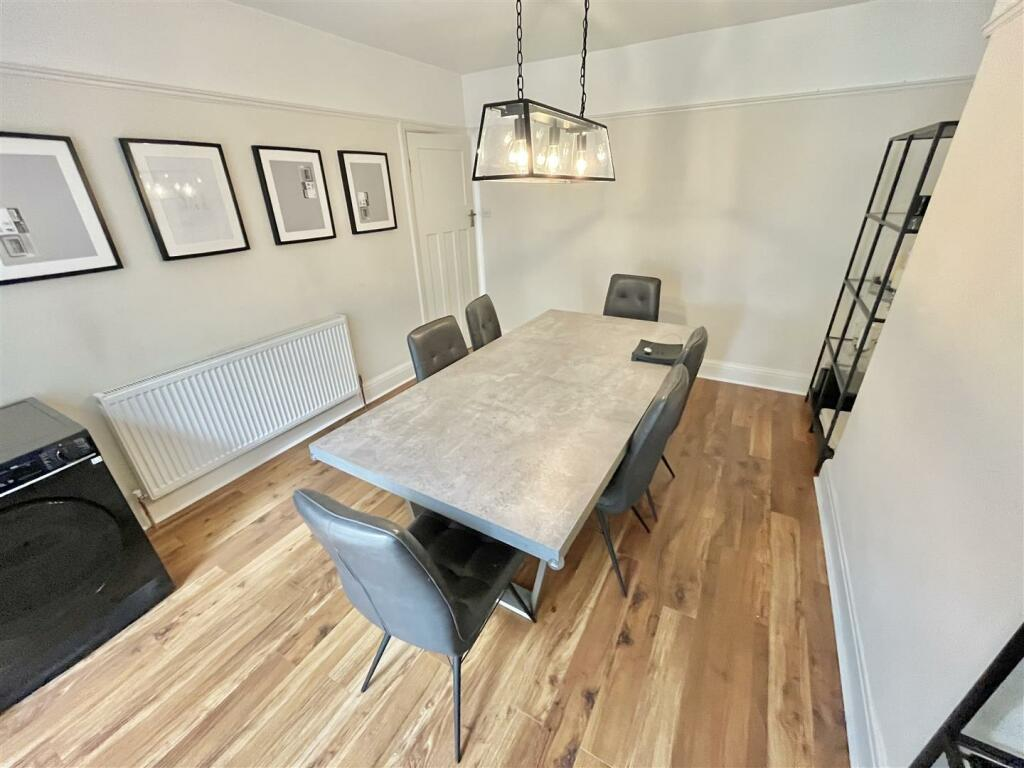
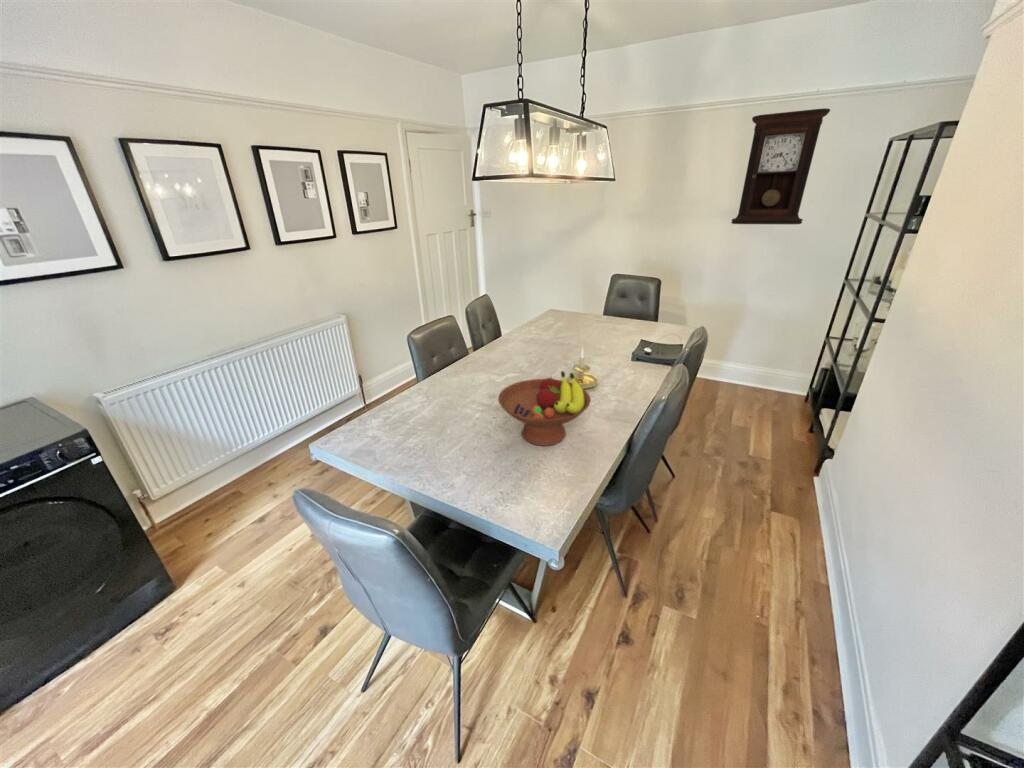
+ fruit bowl (543, 409)
+ candle holder (580, 367)
+ pendulum clock (776, 171)
